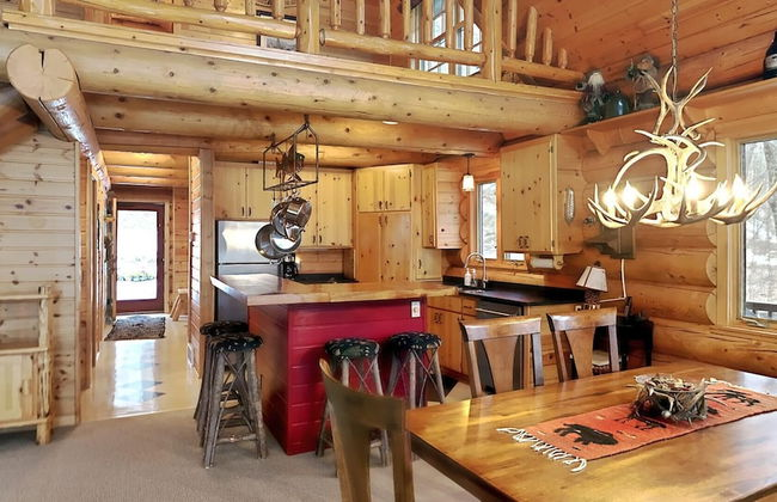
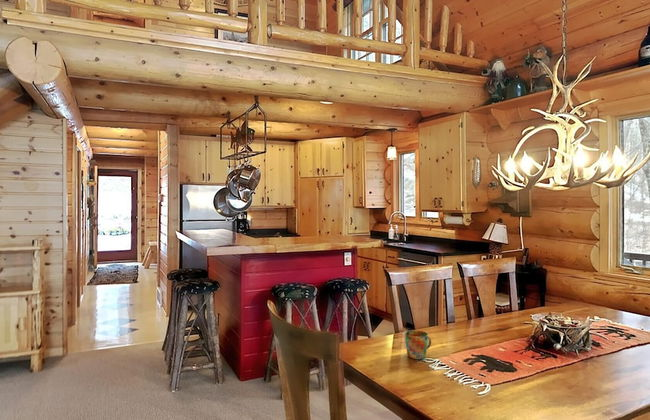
+ mug (419, 344)
